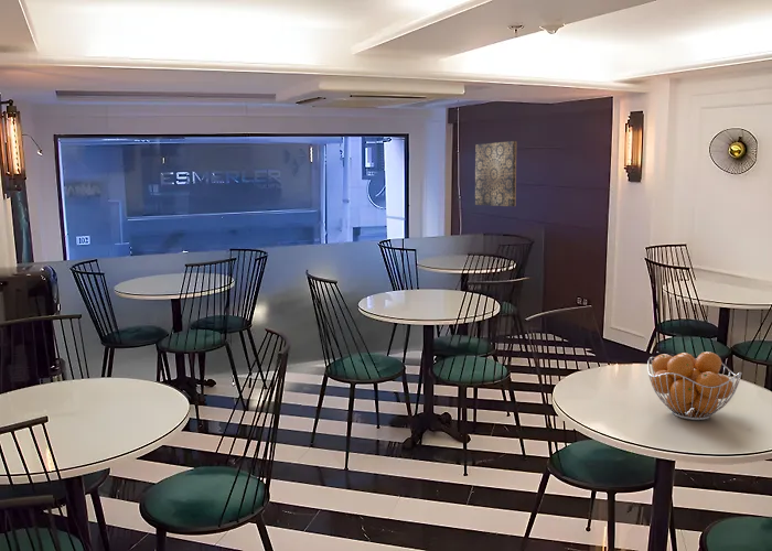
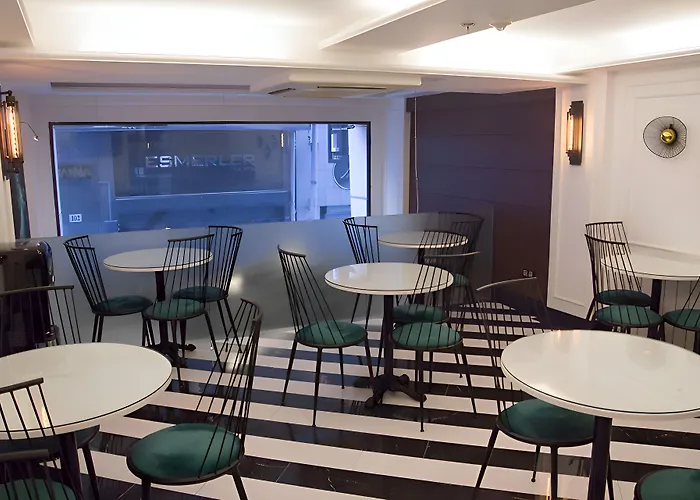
- fruit basket (691, 383)
- wall art (494, 174)
